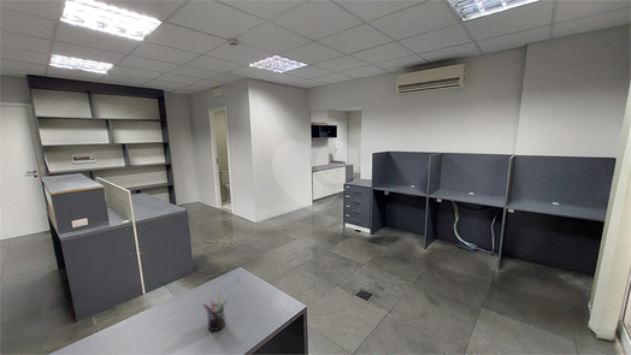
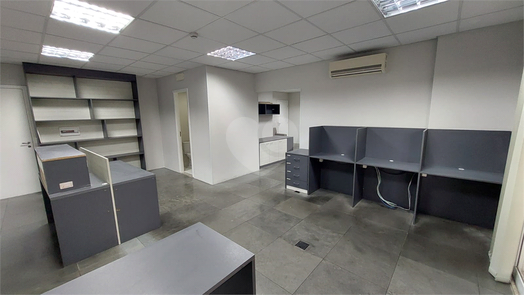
- pen holder (217, 310)
